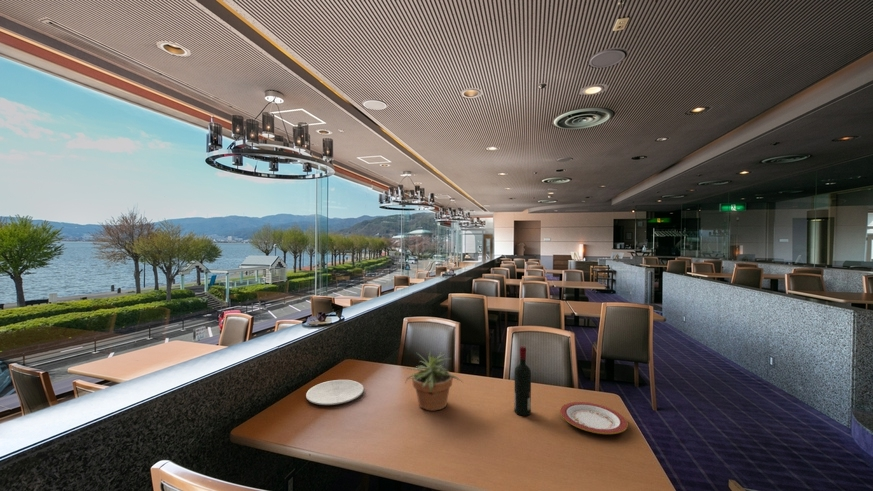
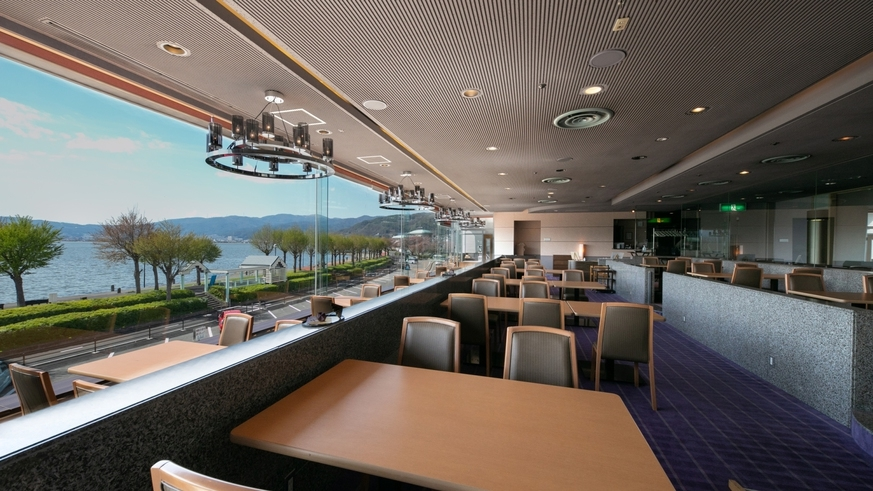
- potted plant (432, 377)
- alcohol (522, 379)
- plate (335, 392)
- plate (592, 418)
